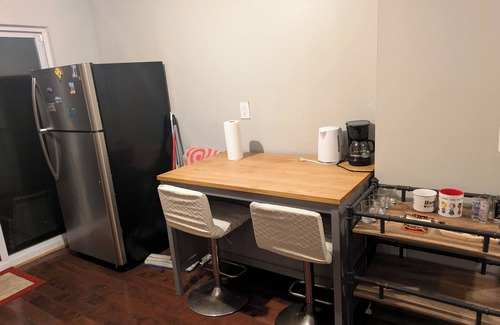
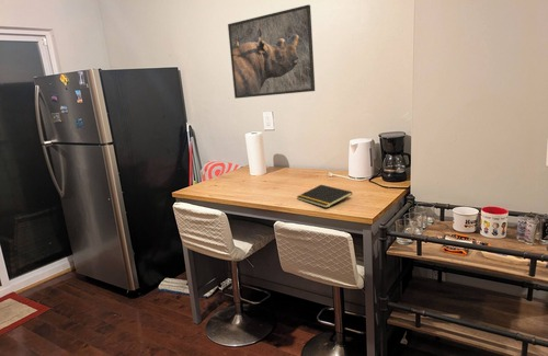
+ notepad (323, 195)
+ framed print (269, 56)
